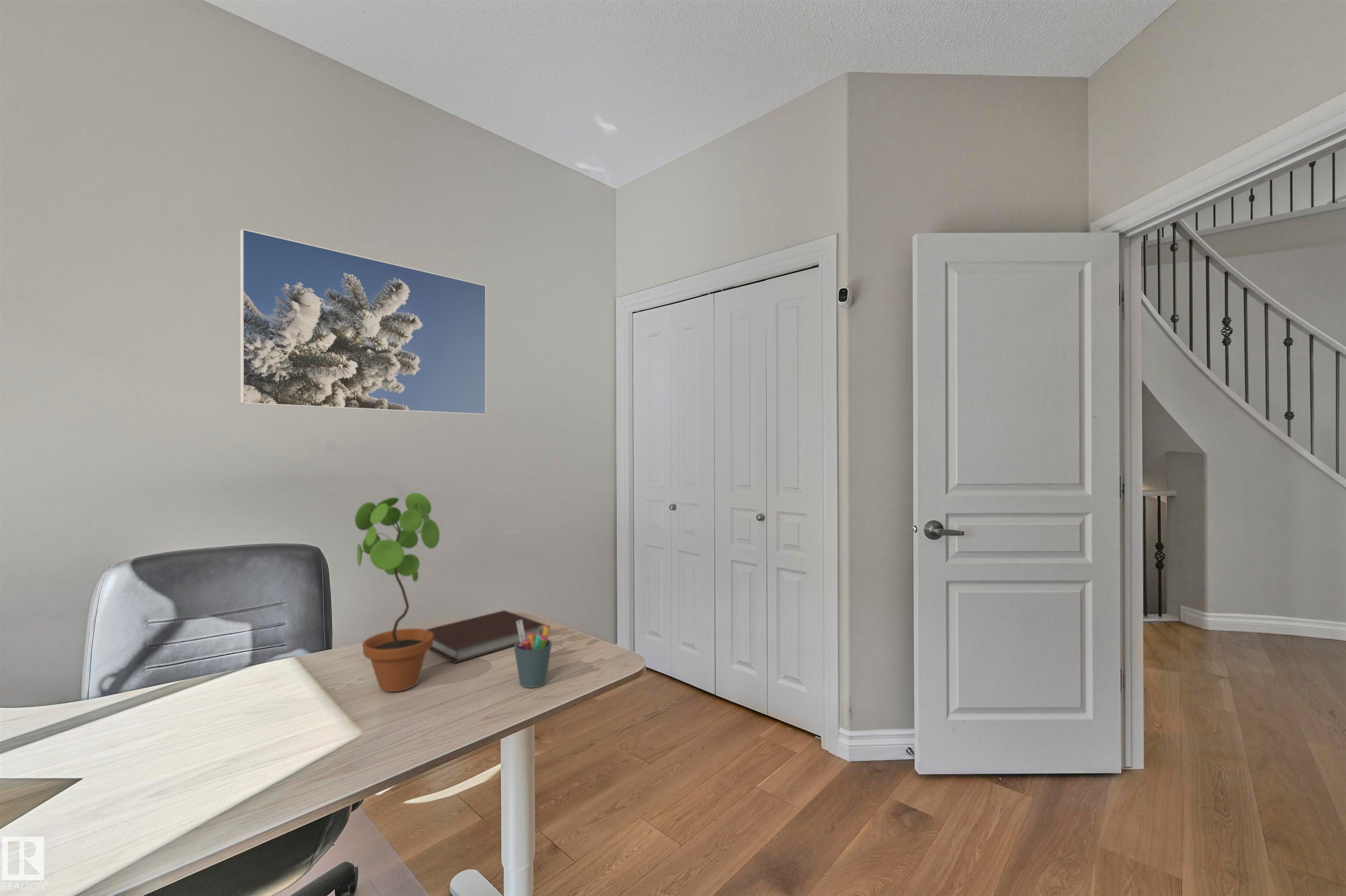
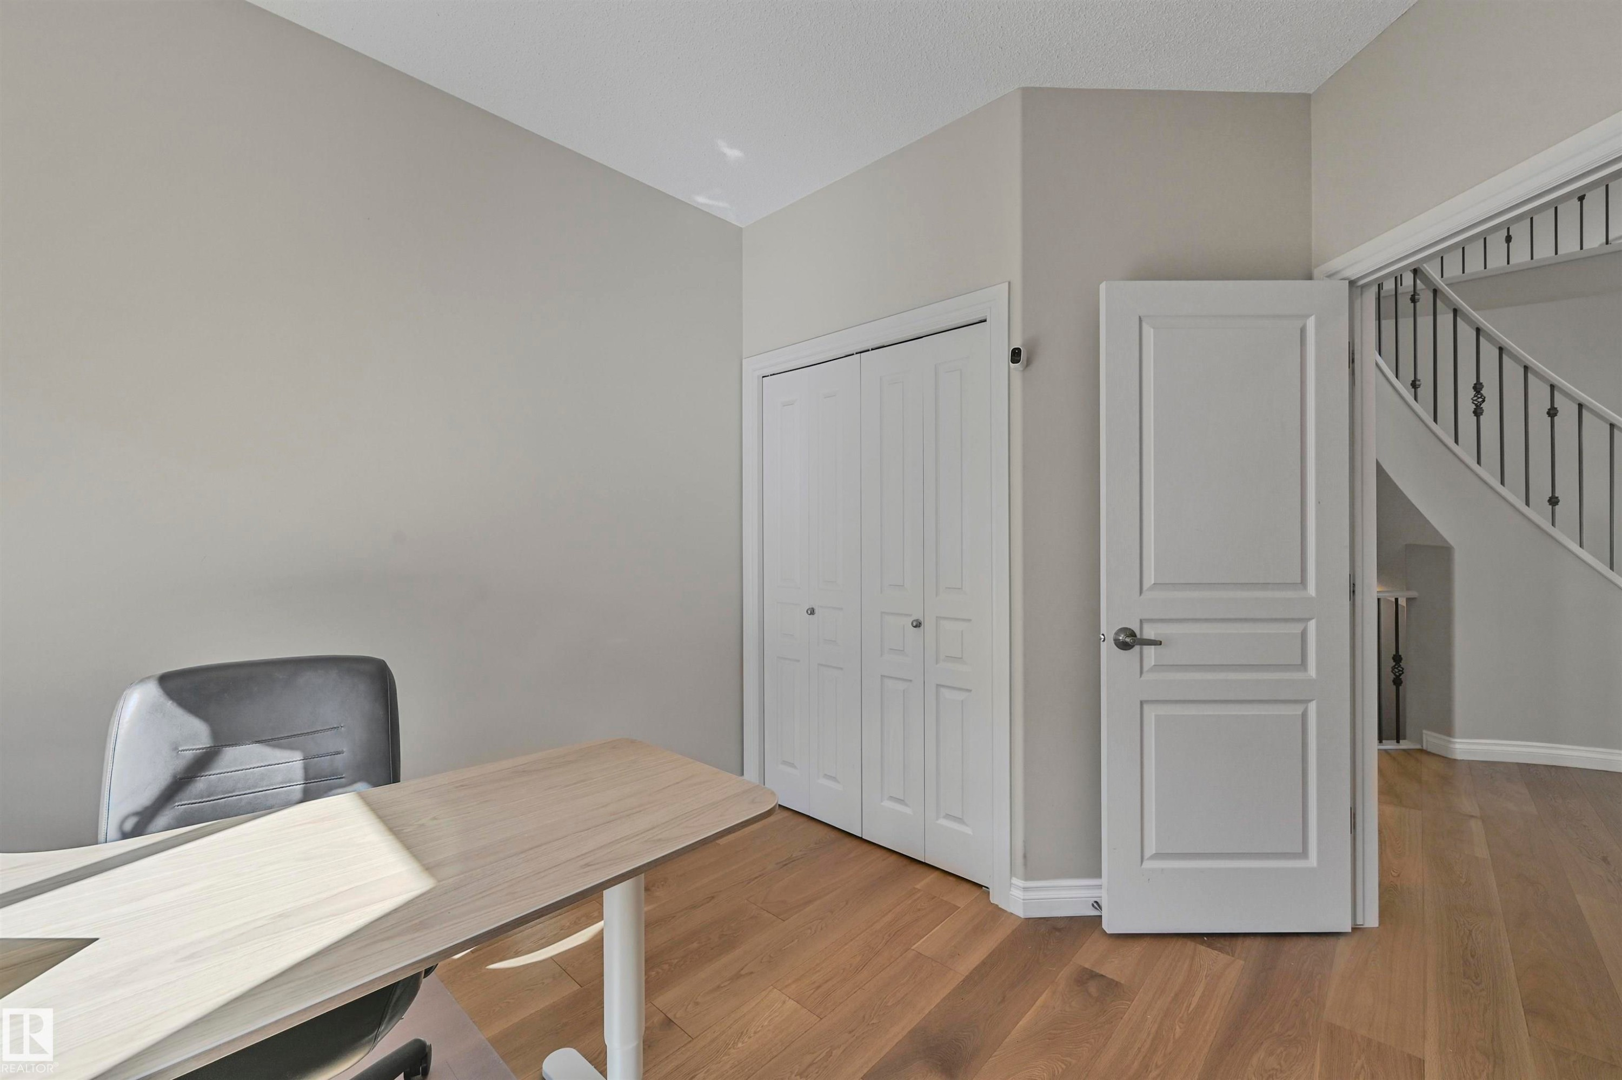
- potted plant (402, 591)
- notebook (481, 633)
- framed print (381, 336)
- pen holder (533, 652)
